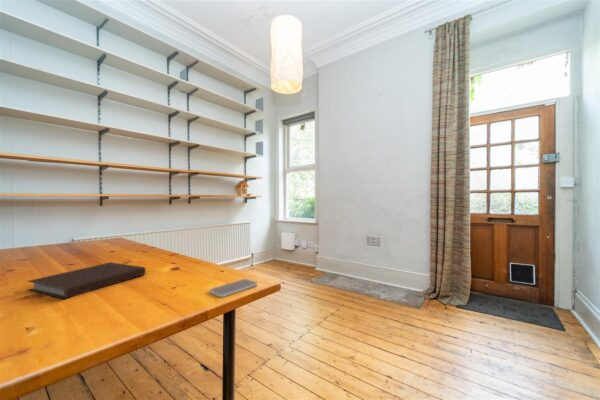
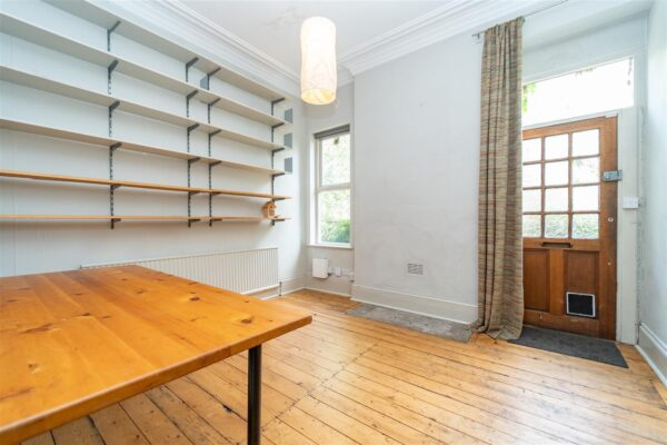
- smartphone (234, 287)
- notebook (91, 277)
